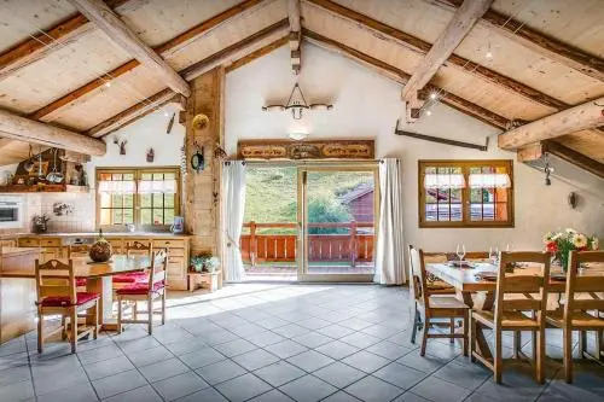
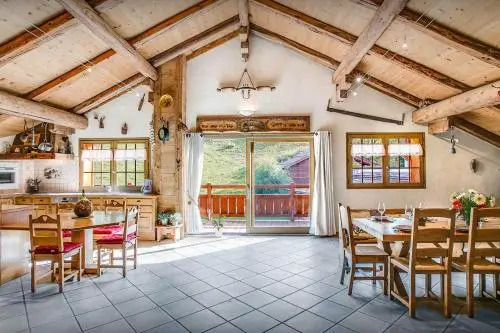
+ house plant (218, 224)
